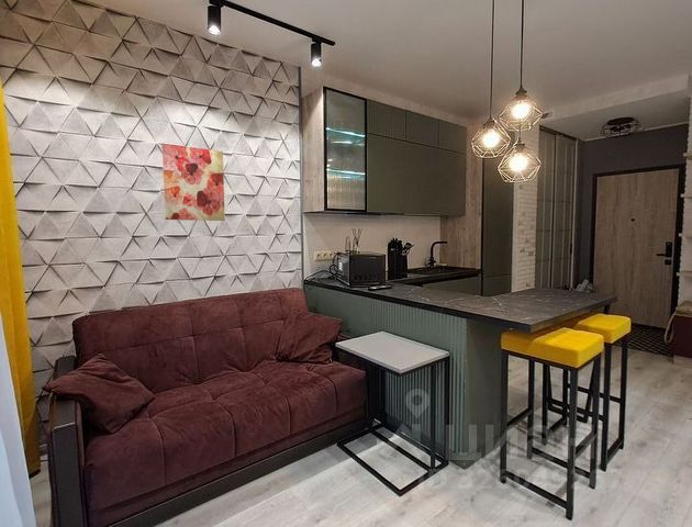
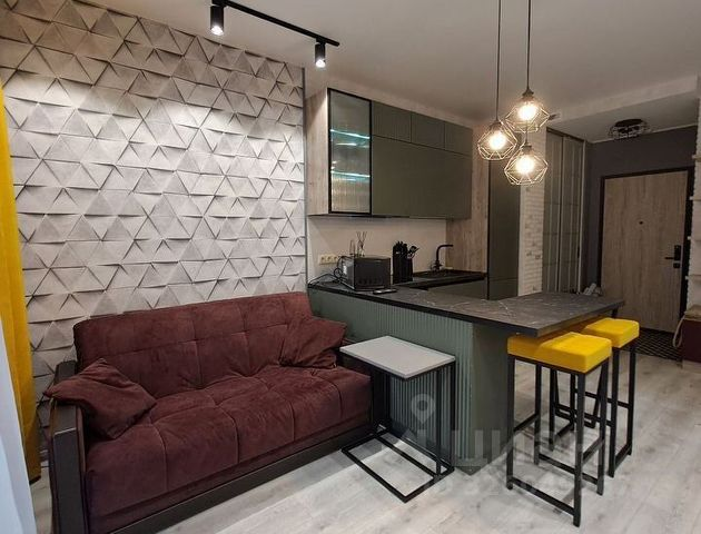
- wall art (194, 183)
